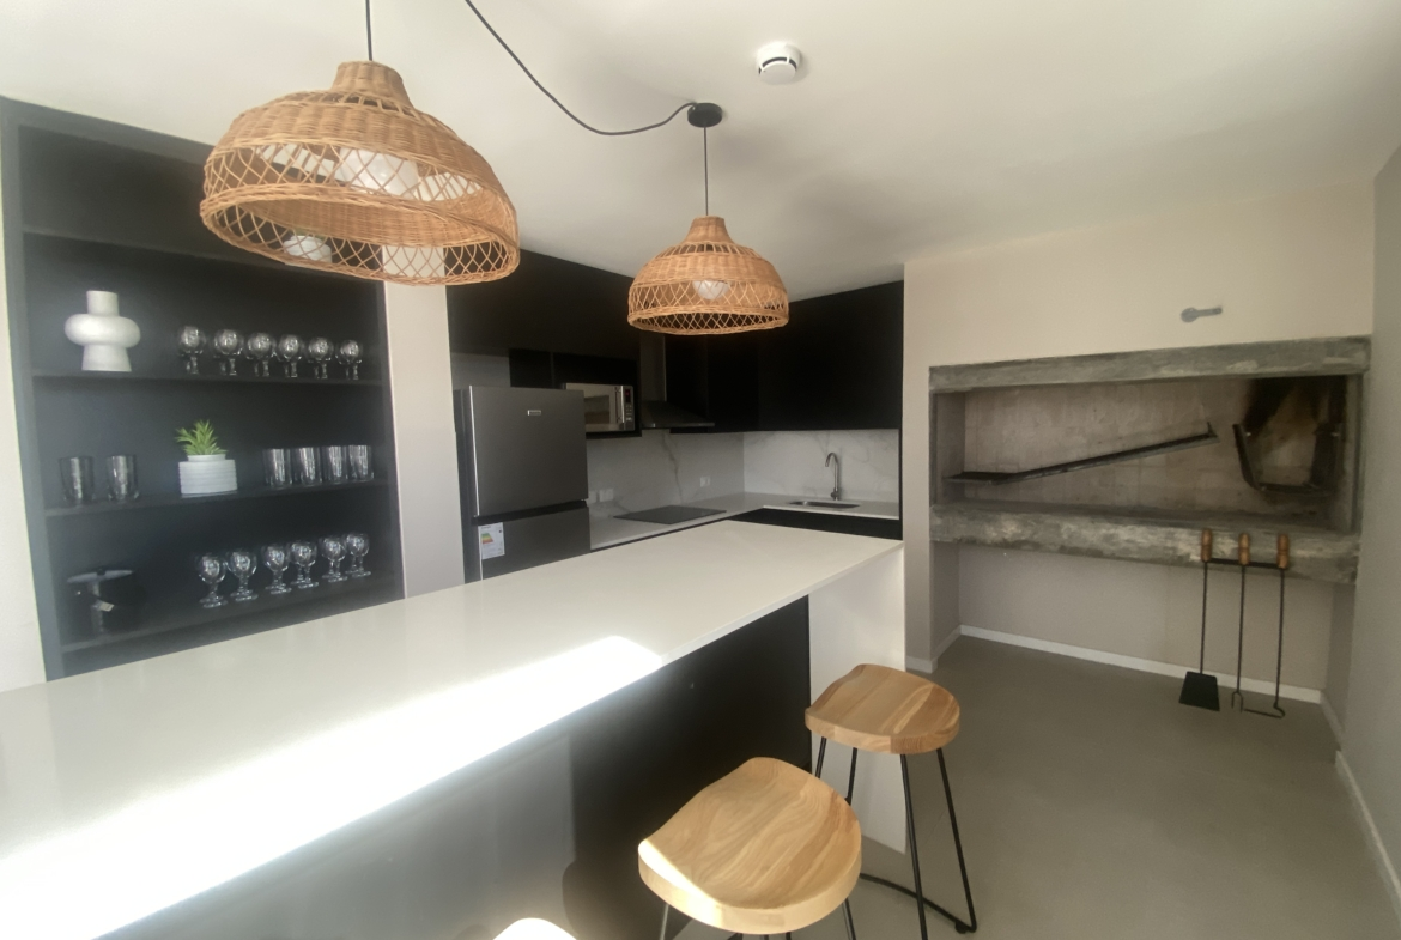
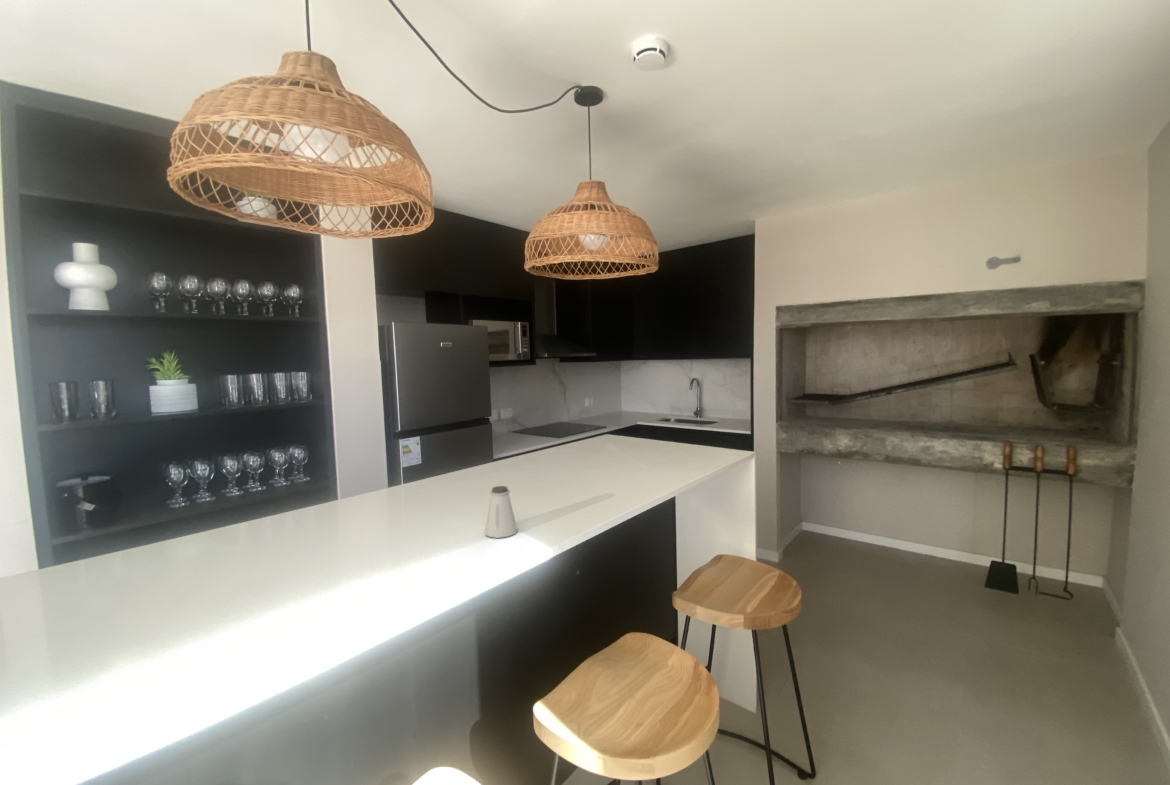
+ saltshaker (500, 509)
